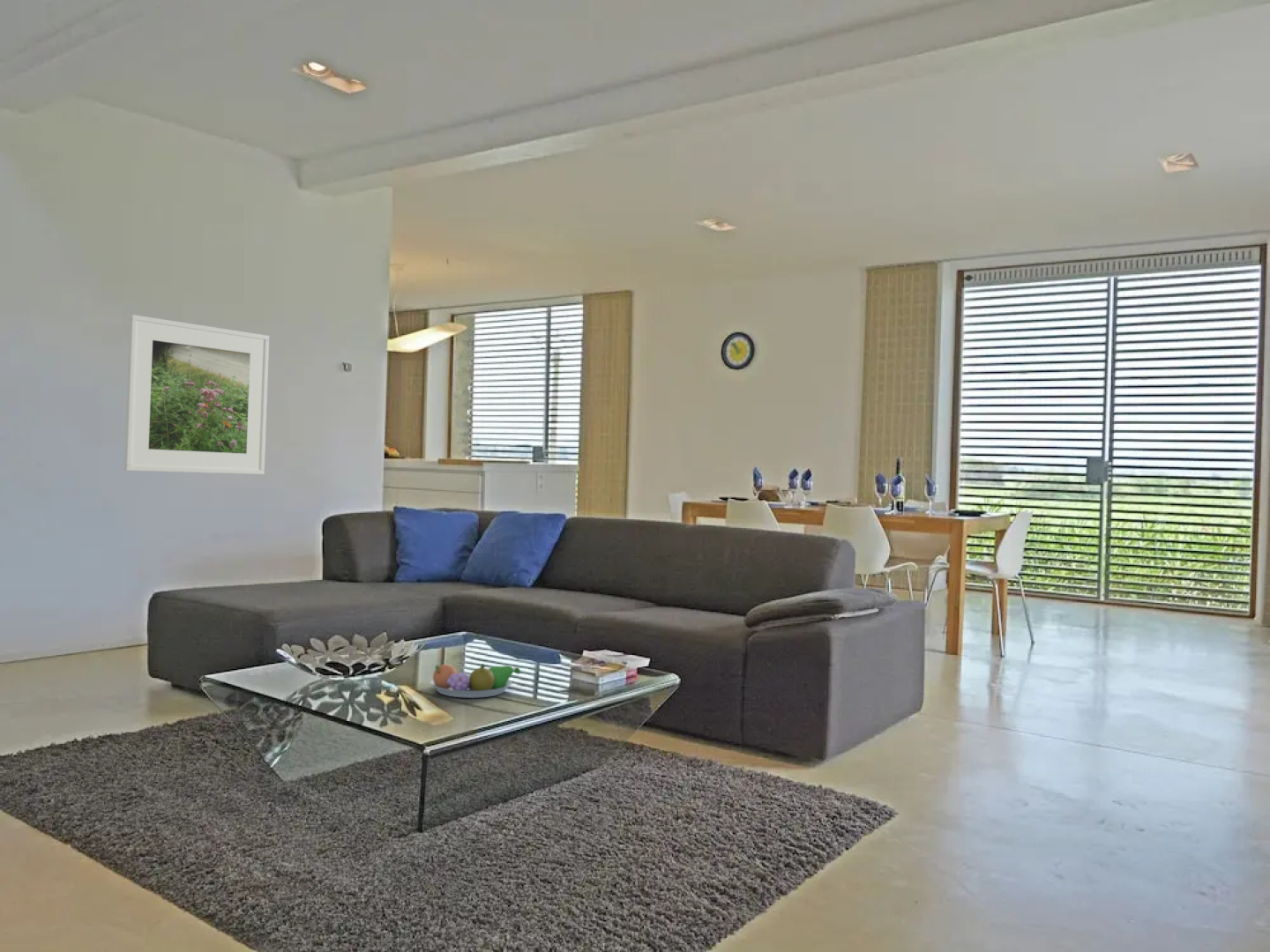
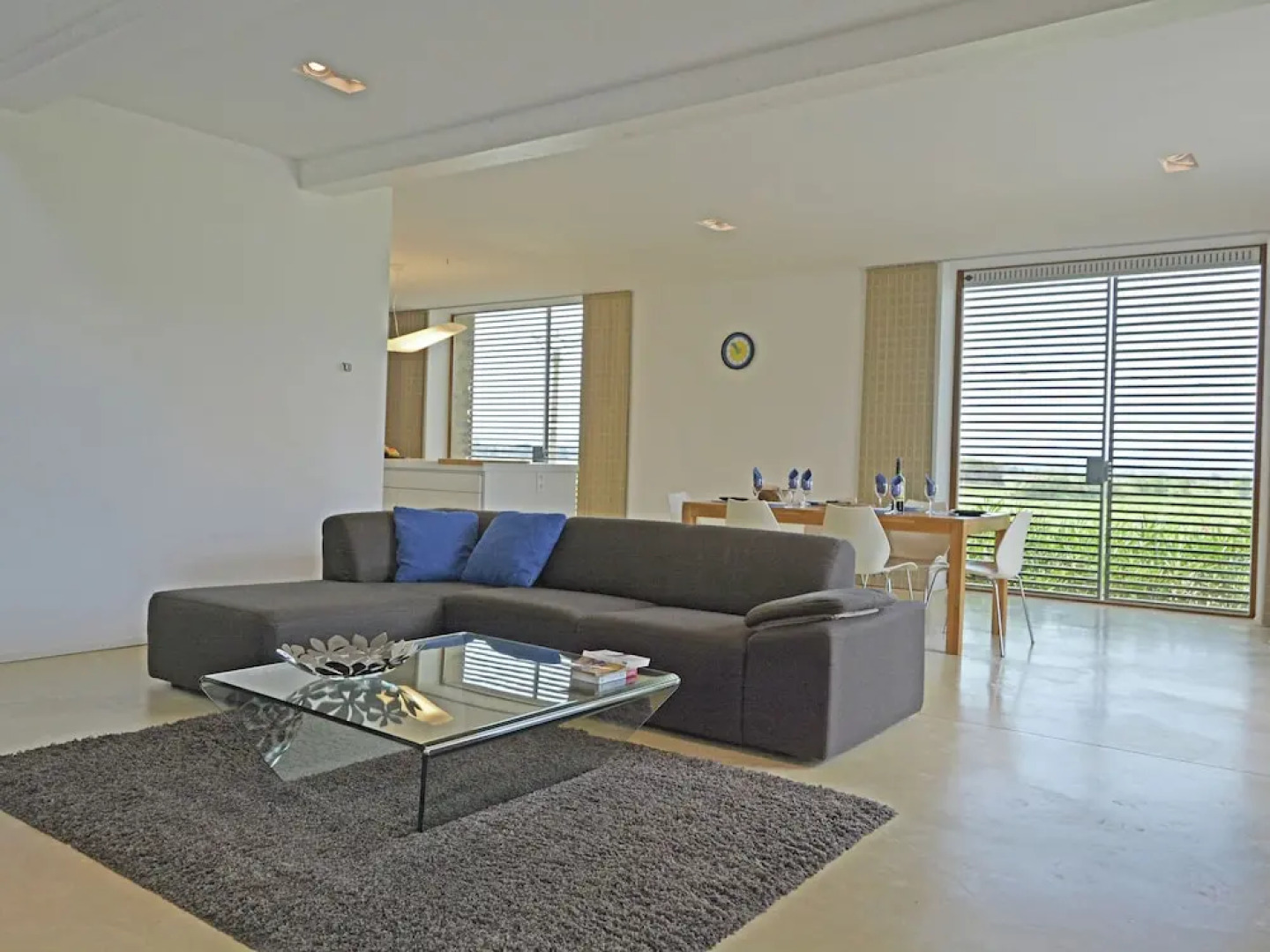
- fruit bowl (474, 674)
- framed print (200, 398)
